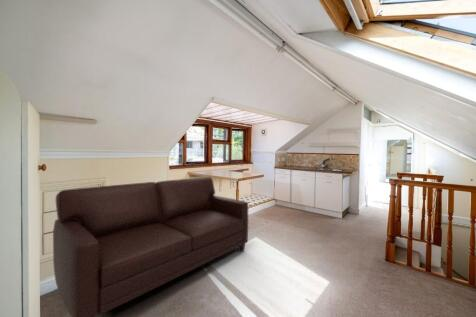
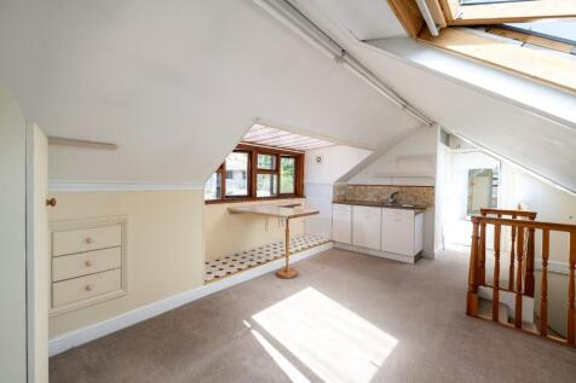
- sofa (168, 225)
